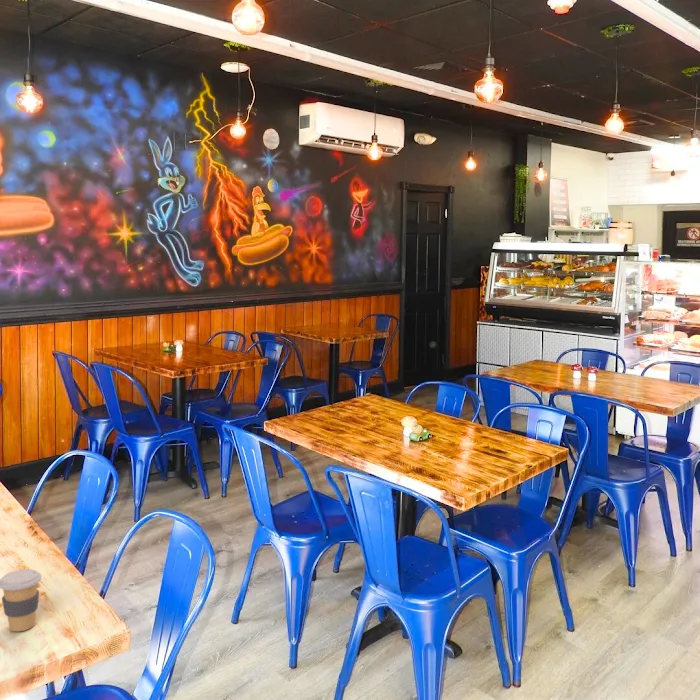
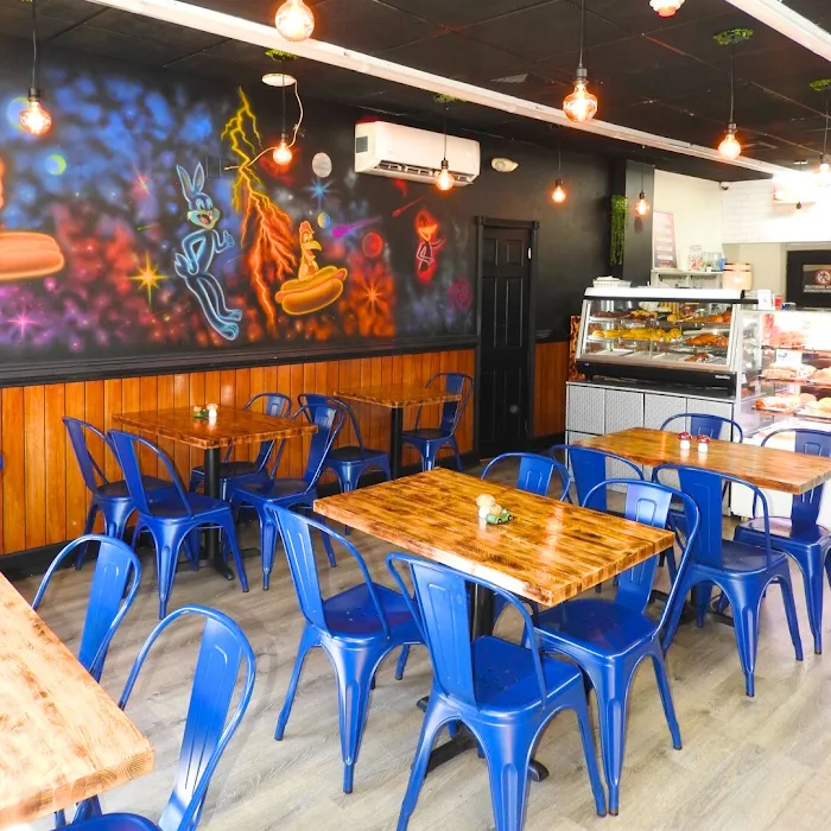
- coffee cup (21, 600)
